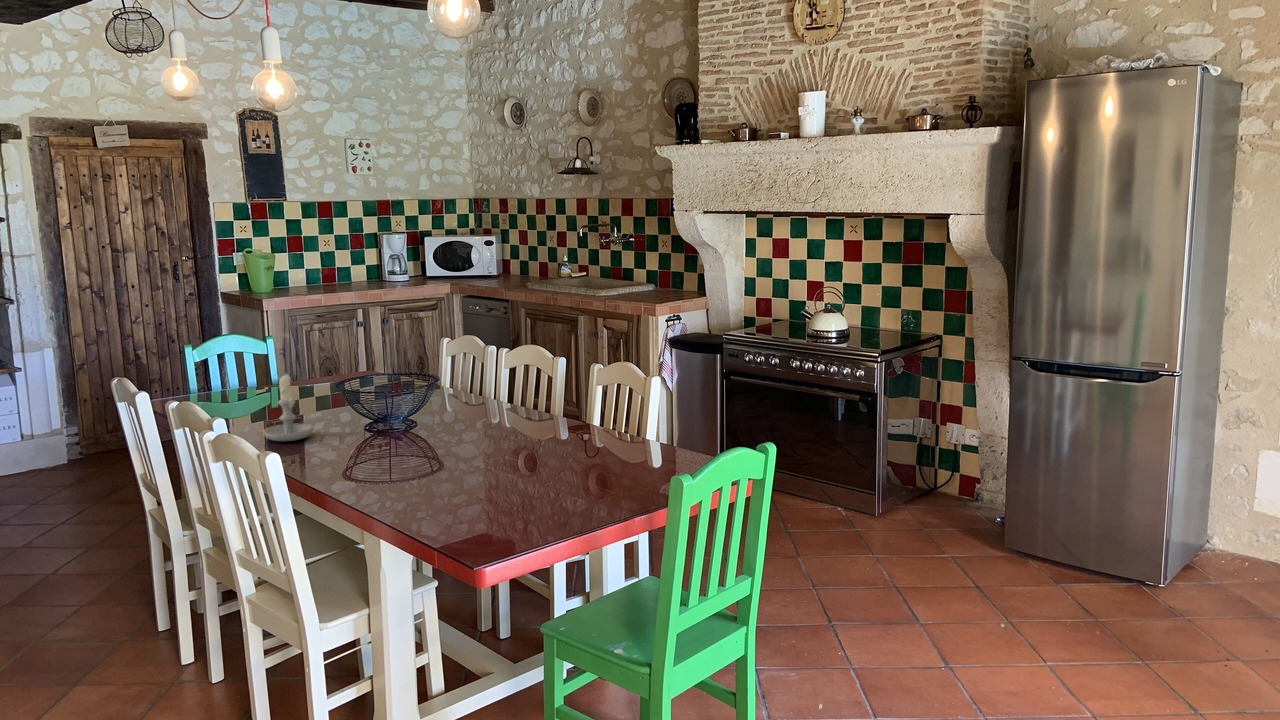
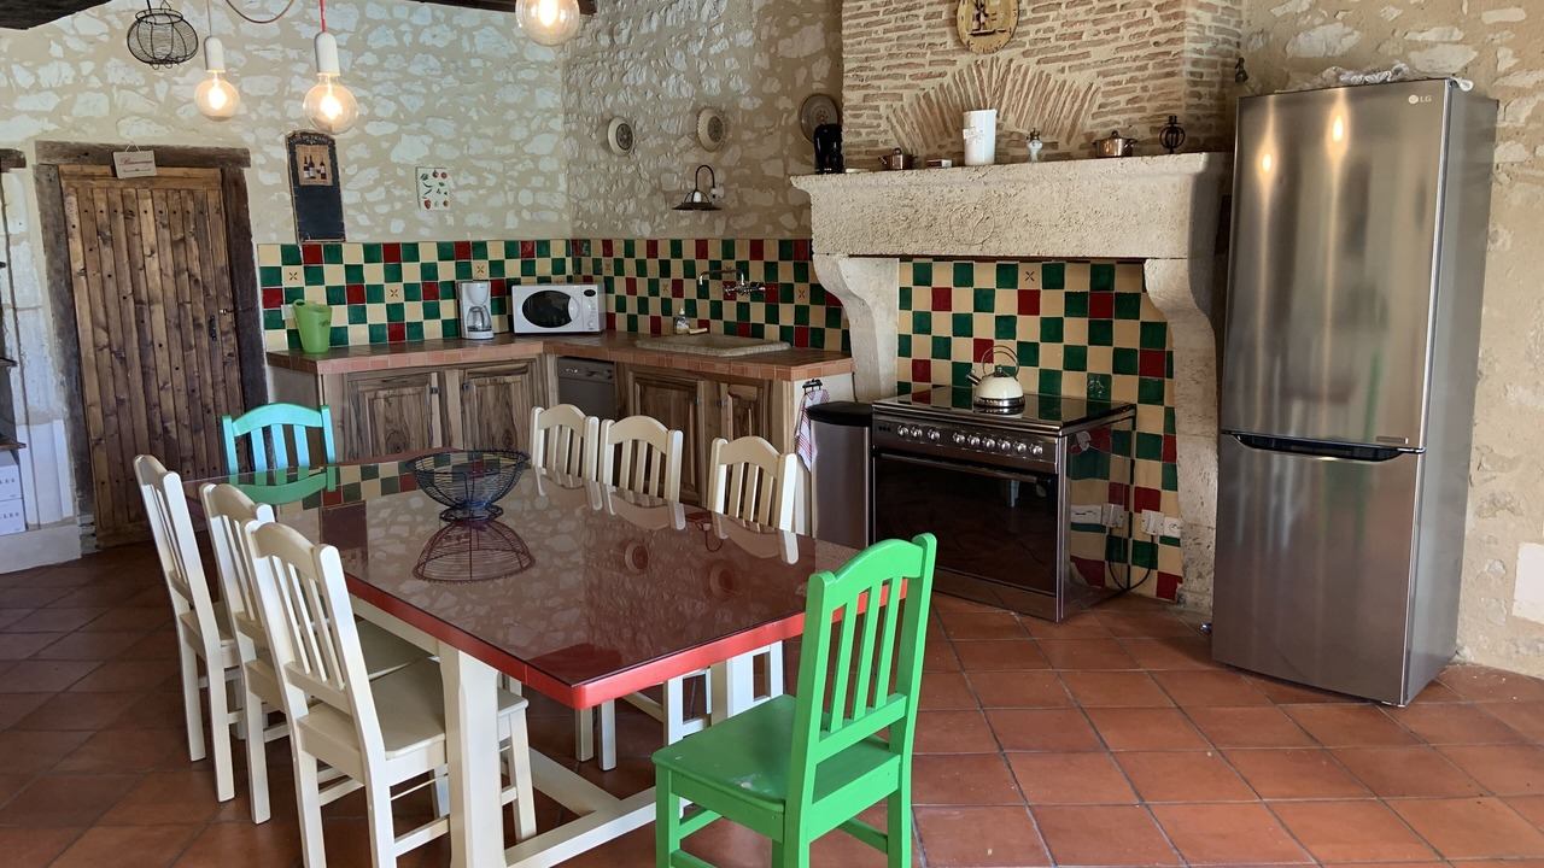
- candle (287, 405)
